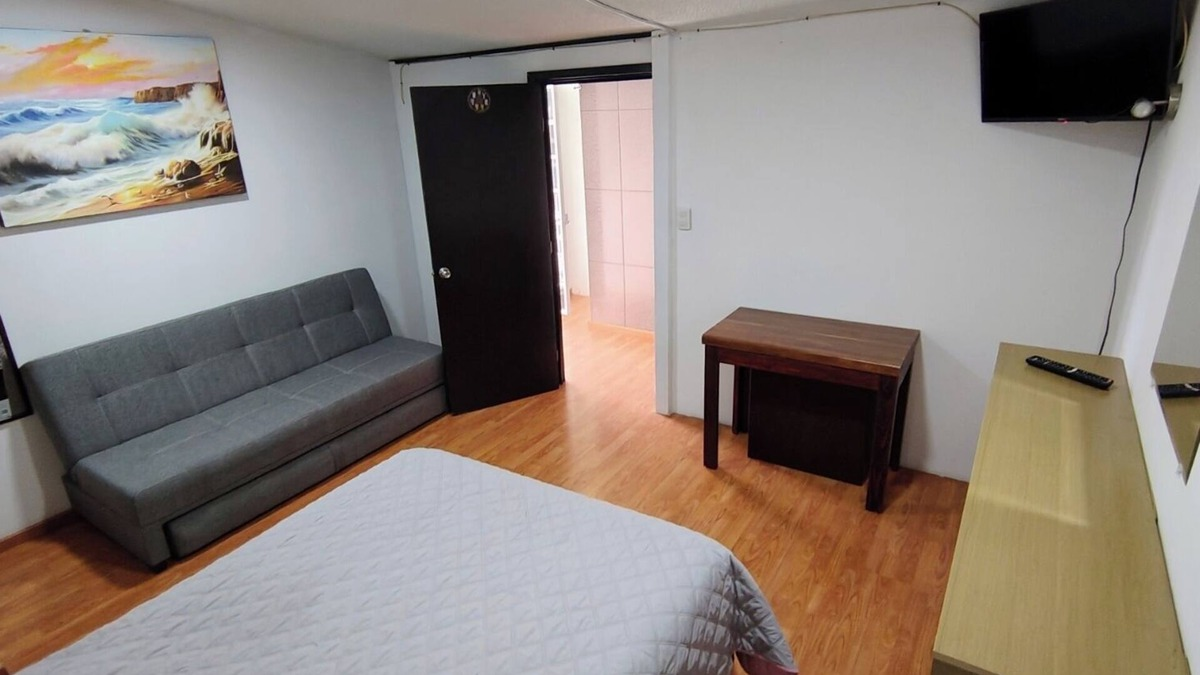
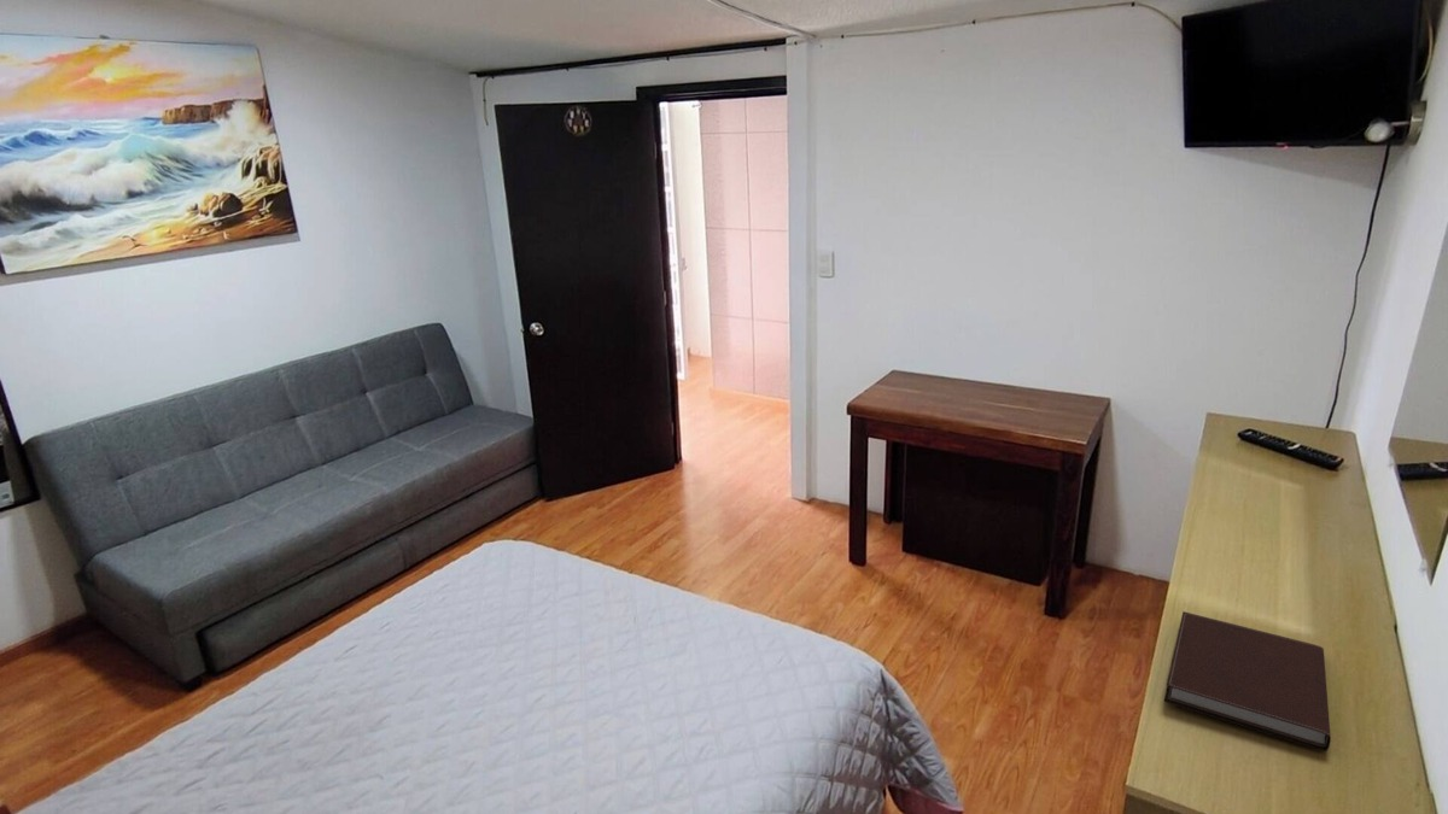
+ notebook (1246, 673)
